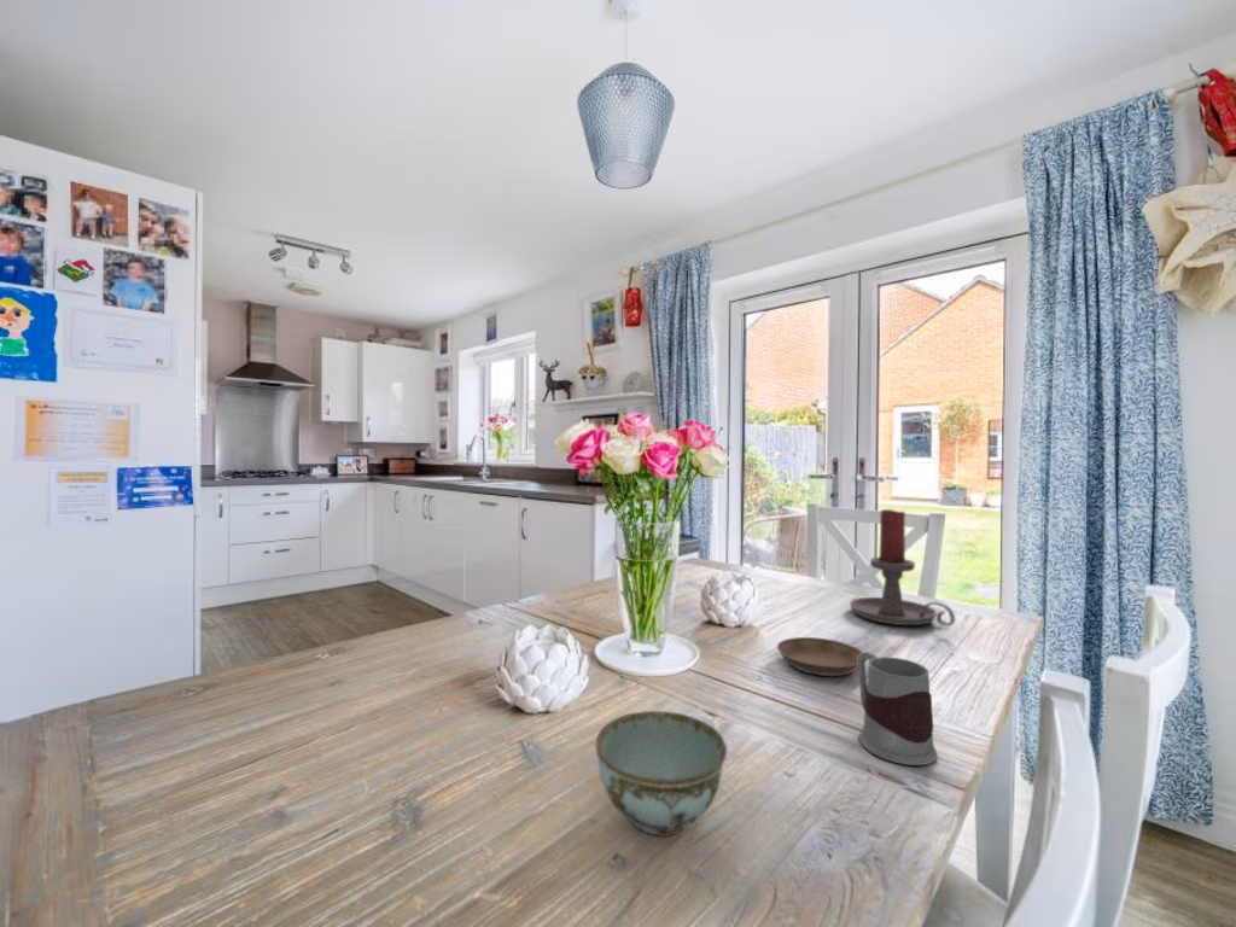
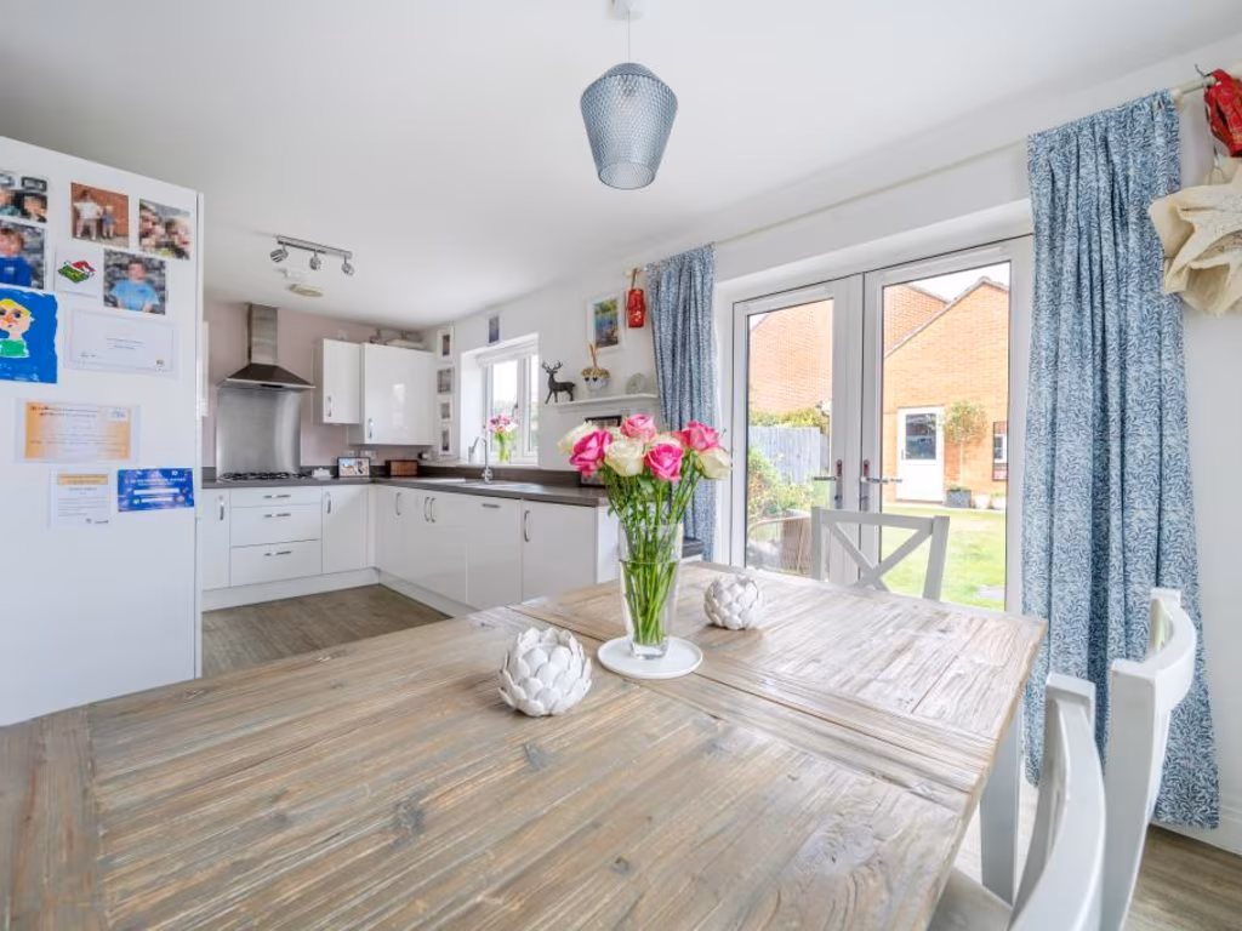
- candle holder (902, 564)
- bowl (659, 779)
- mug (888, 700)
- saucer (820, 657)
